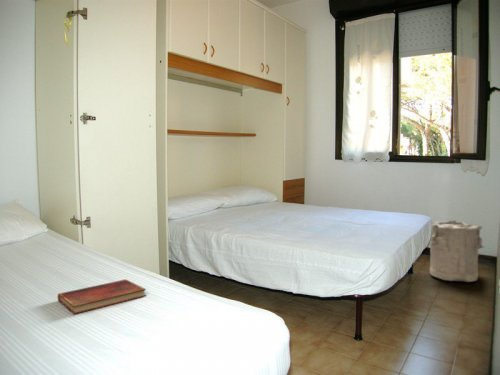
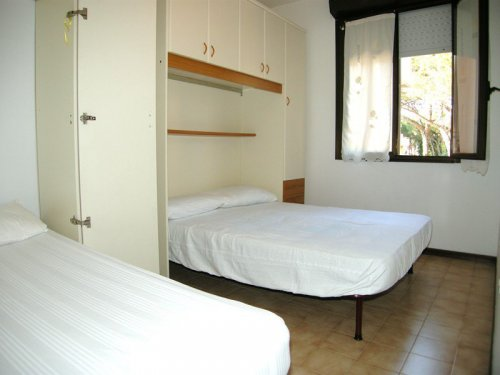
- laundry hamper (456, 248)
- diary (102, 294)
